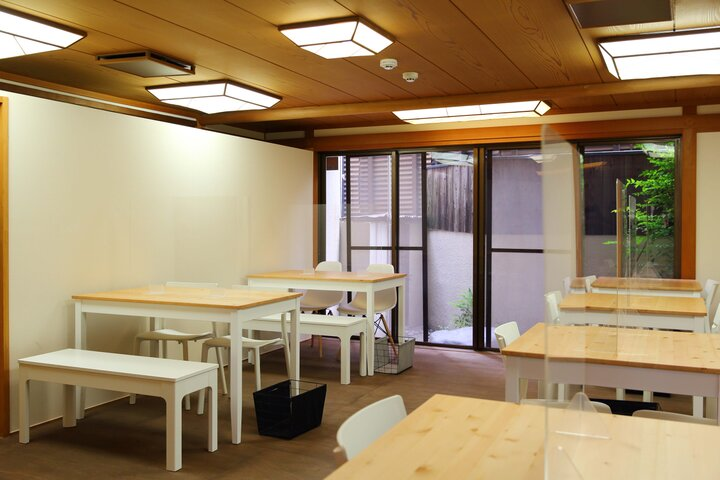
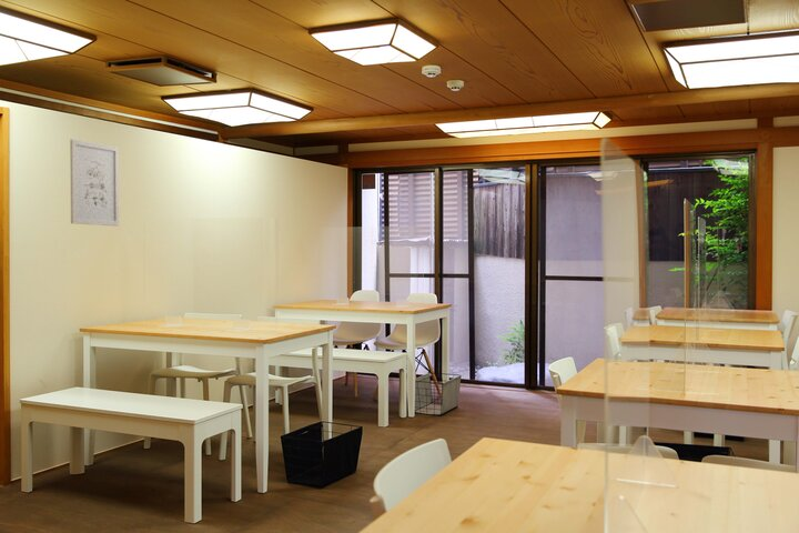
+ wall art (95, 183)
